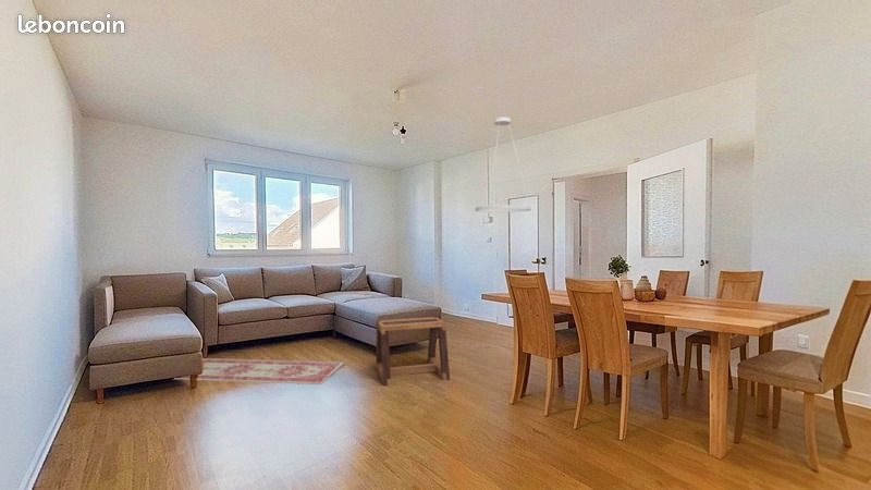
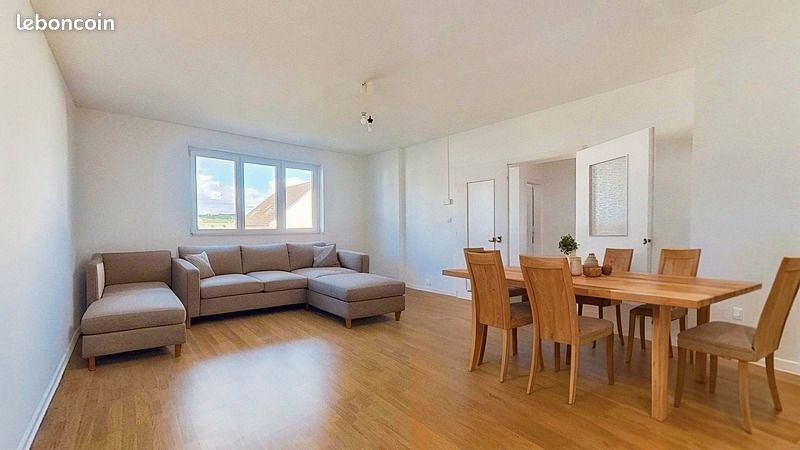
- rug (236, 369)
- pendant light (494, 168)
- stool (428, 348)
